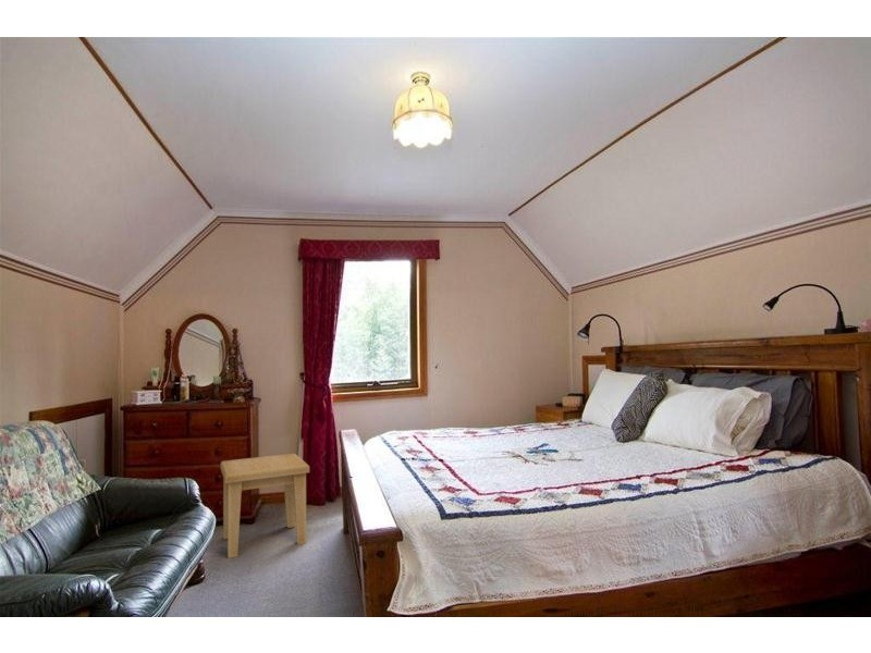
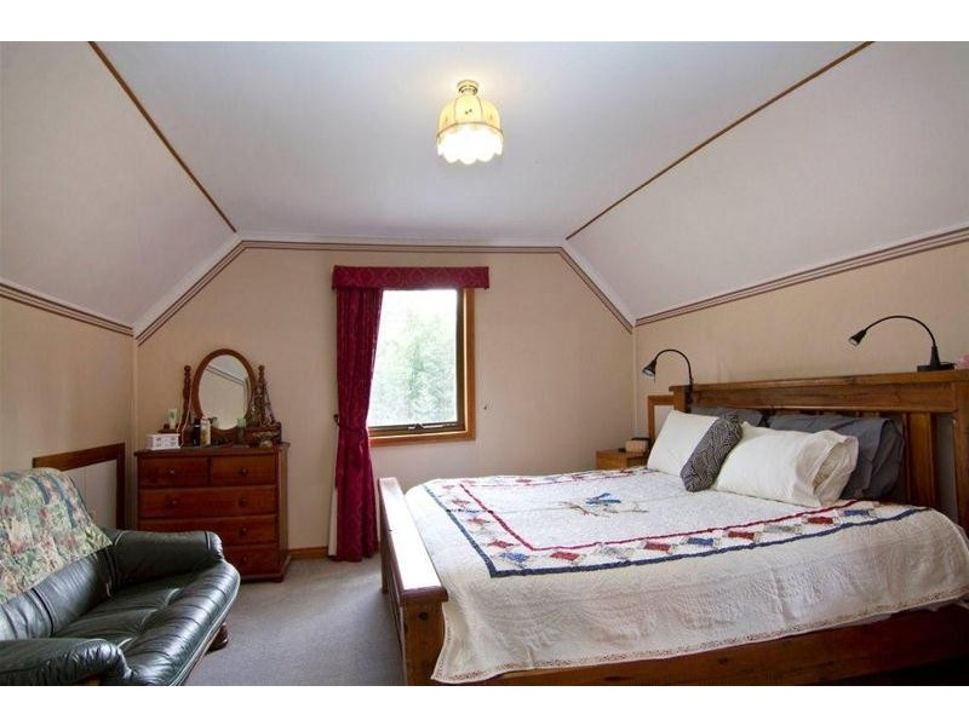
- side table (263, 486)
